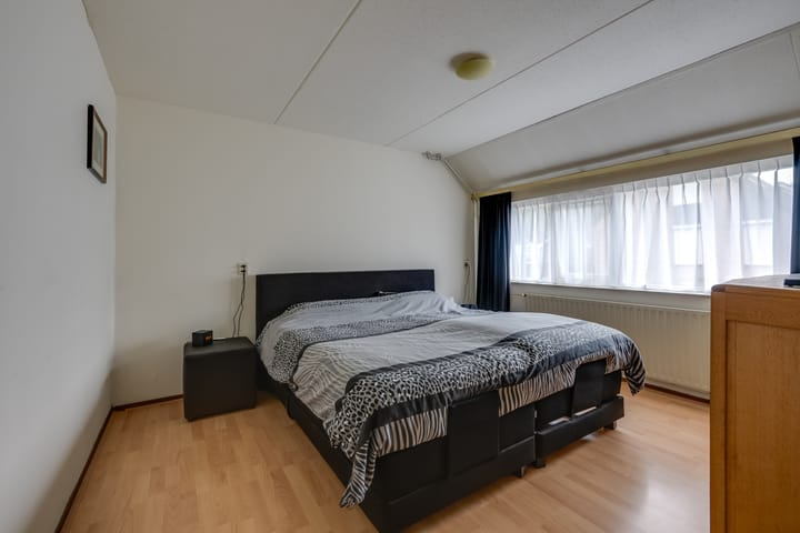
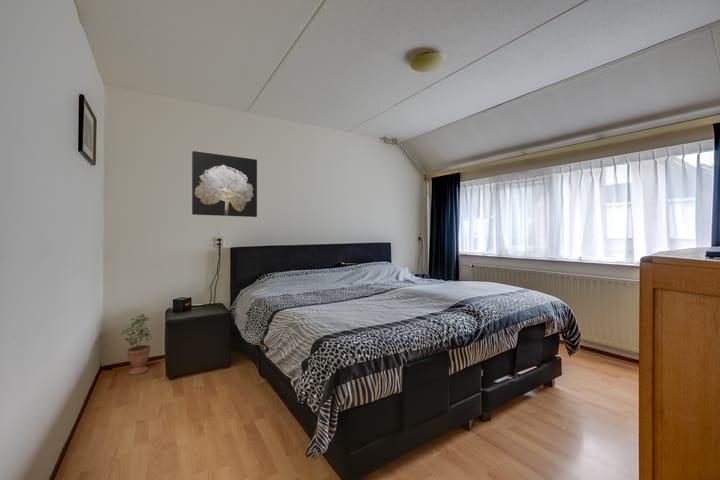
+ wall art (226, 185)
+ potted plant (136, 342)
